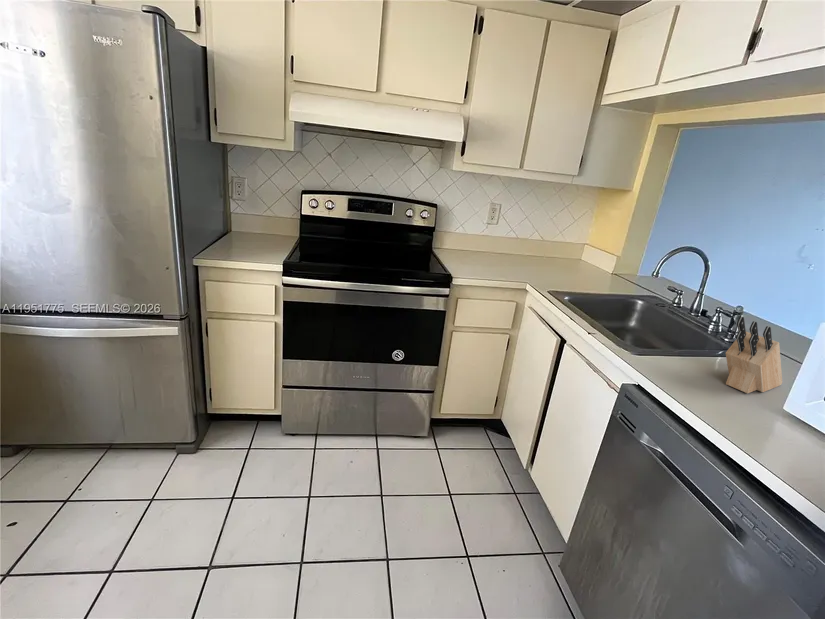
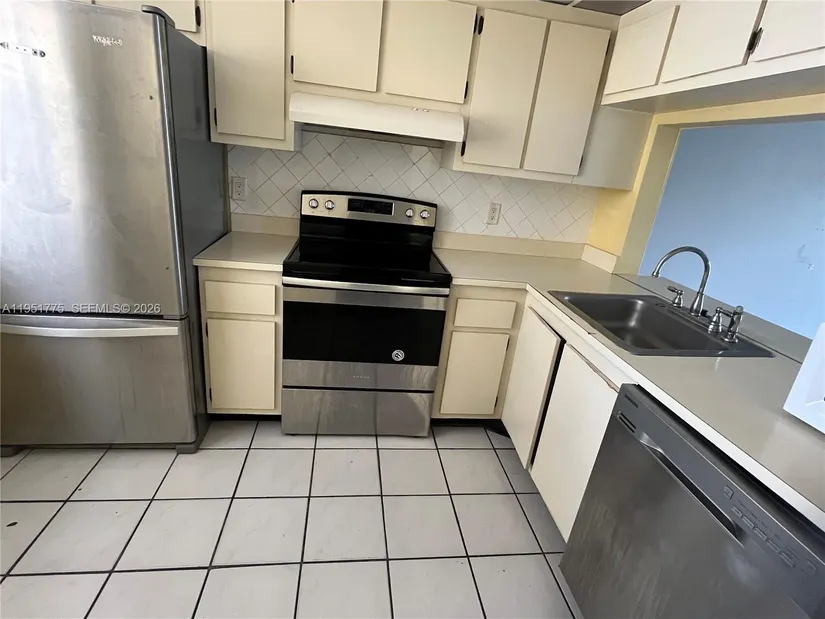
- knife block (758, 352)
